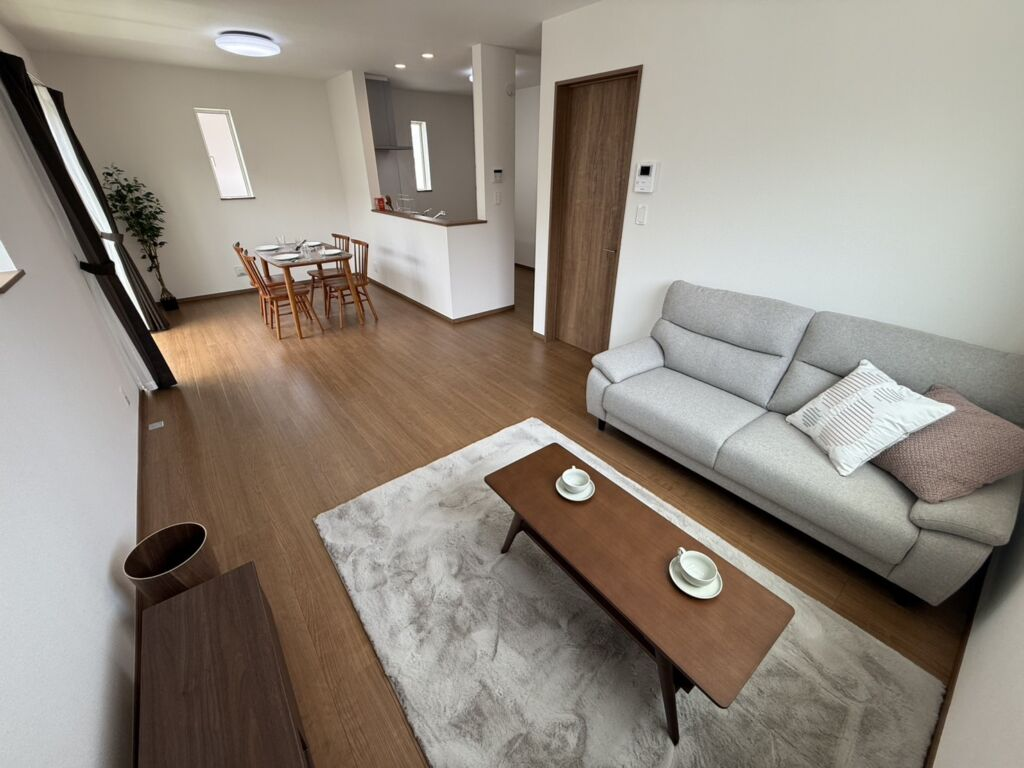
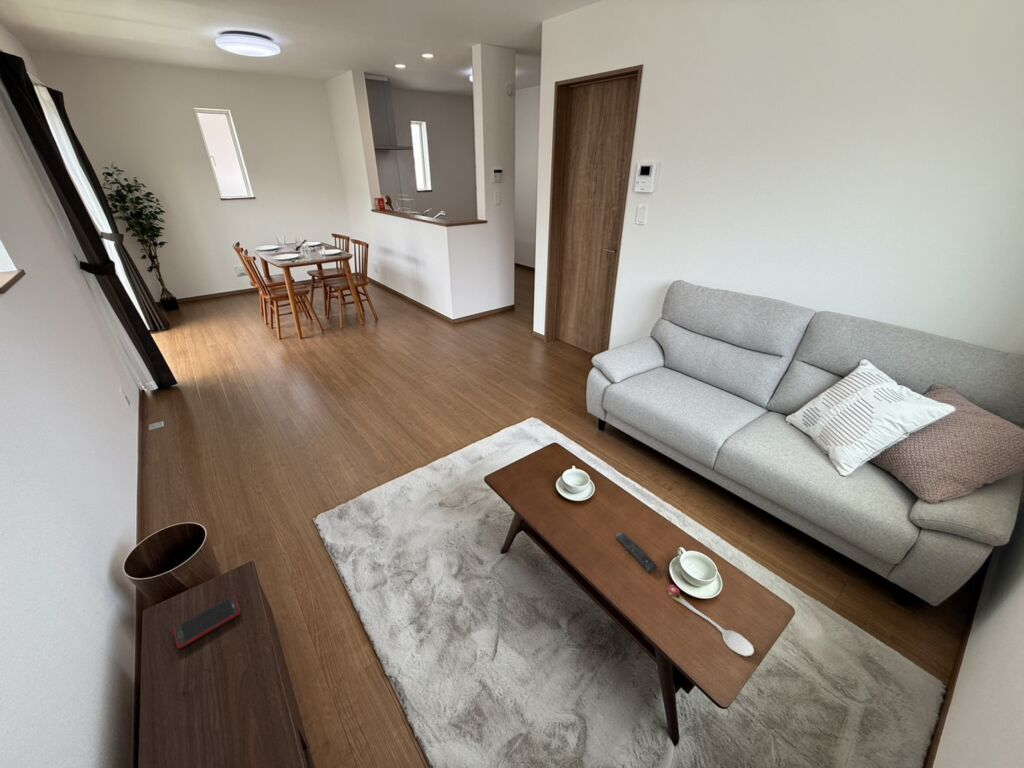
+ spoon (707, 618)
+ remote control (634, 550)
+ cell phone (207, 620)
